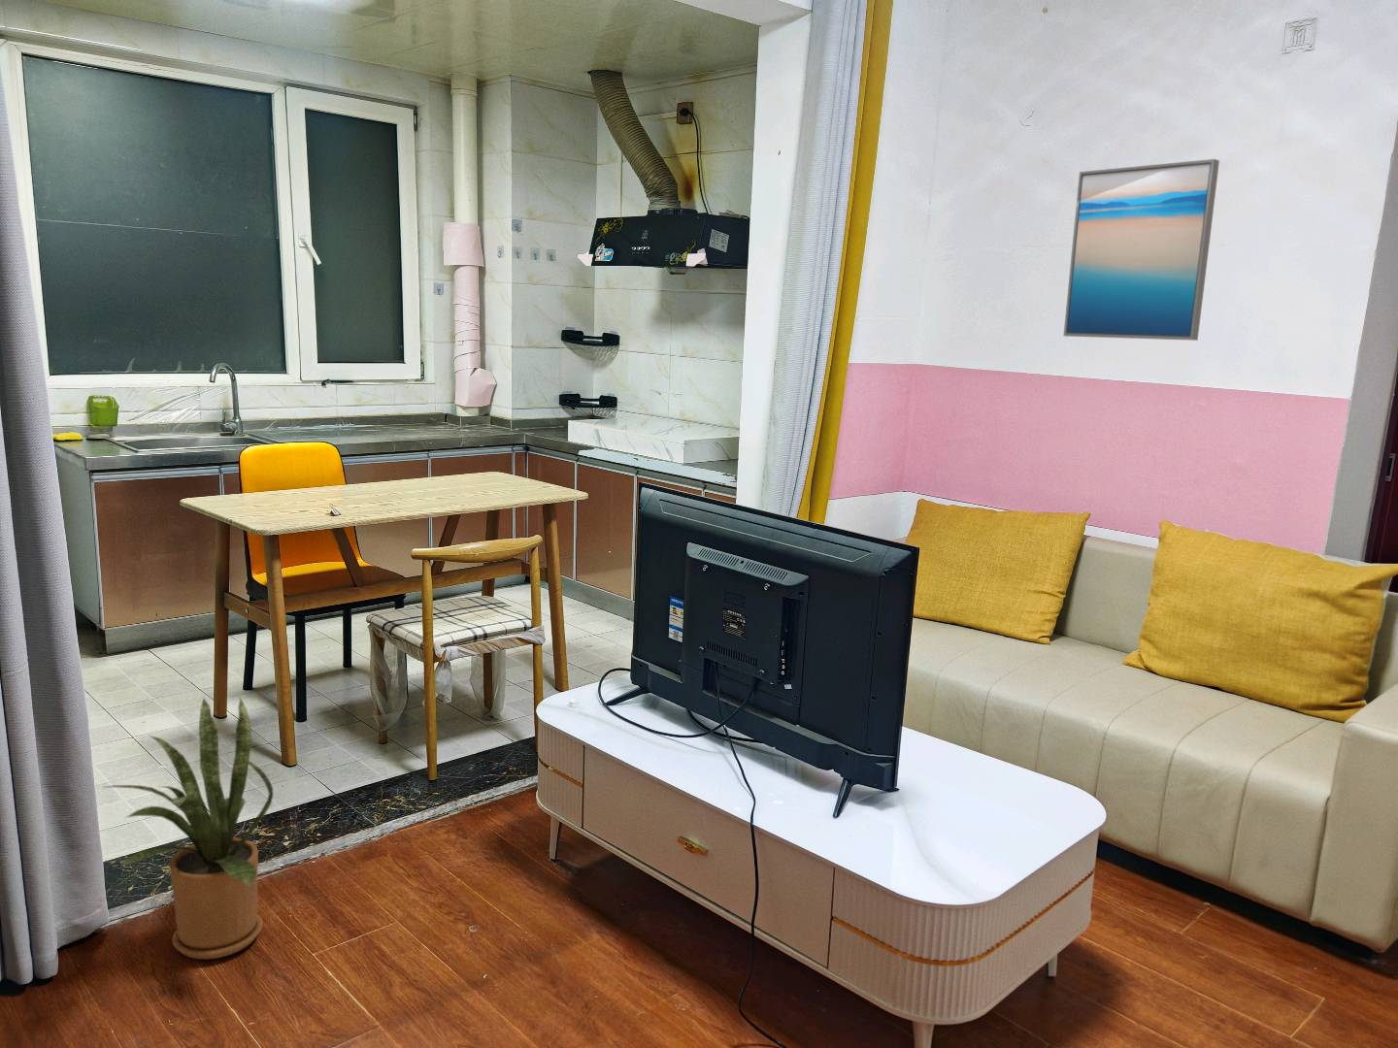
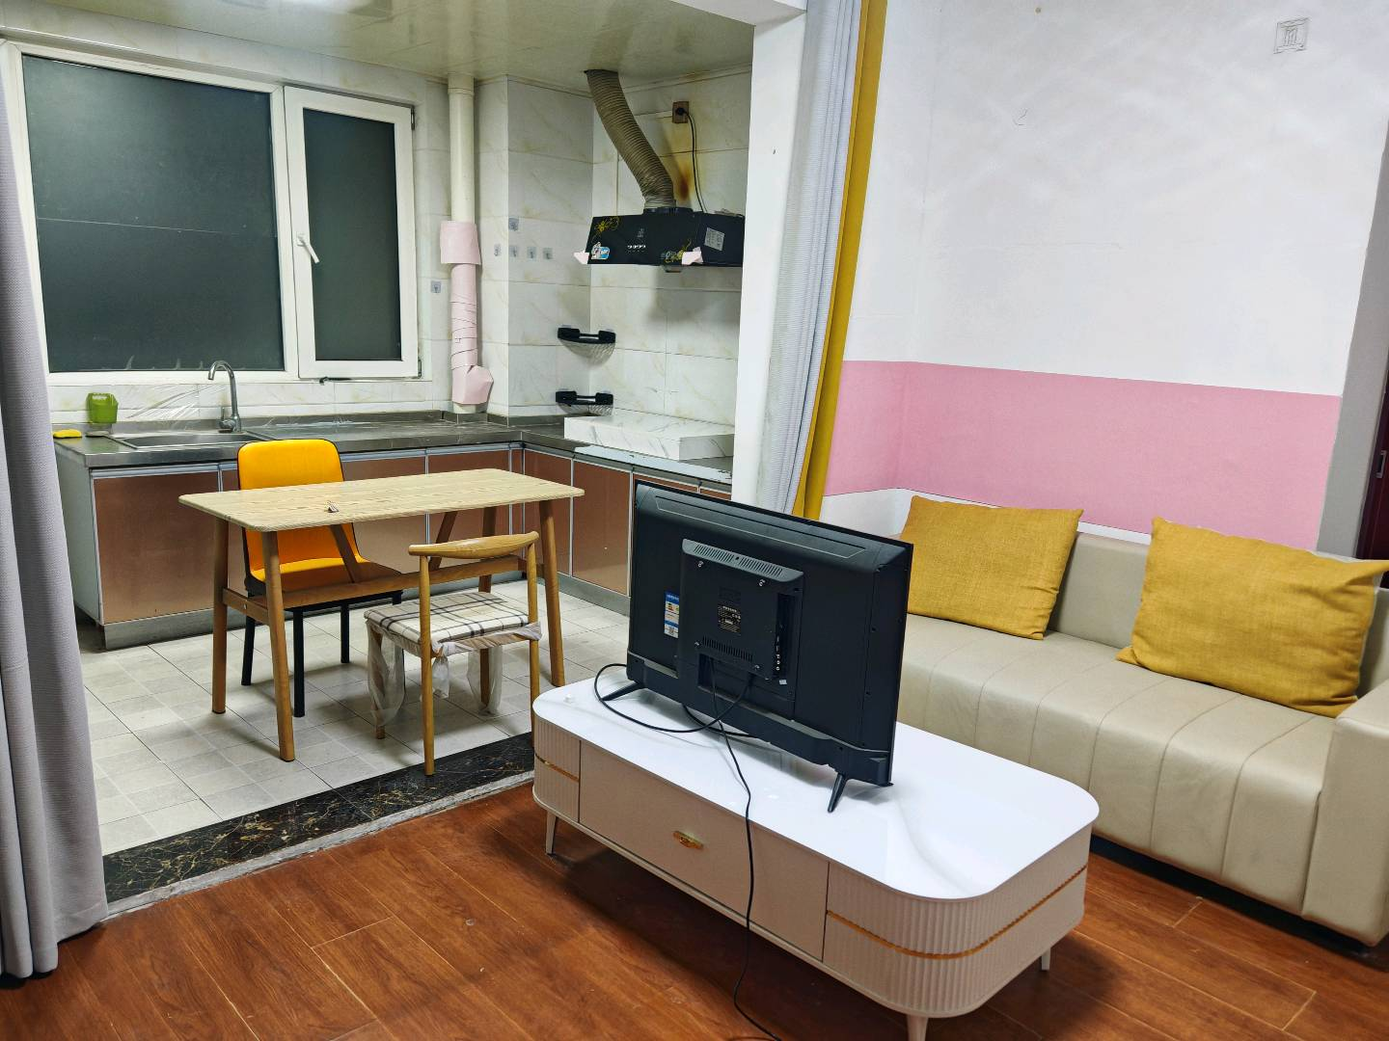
- house plant (197, 834)
- wall art (1136, 253)
